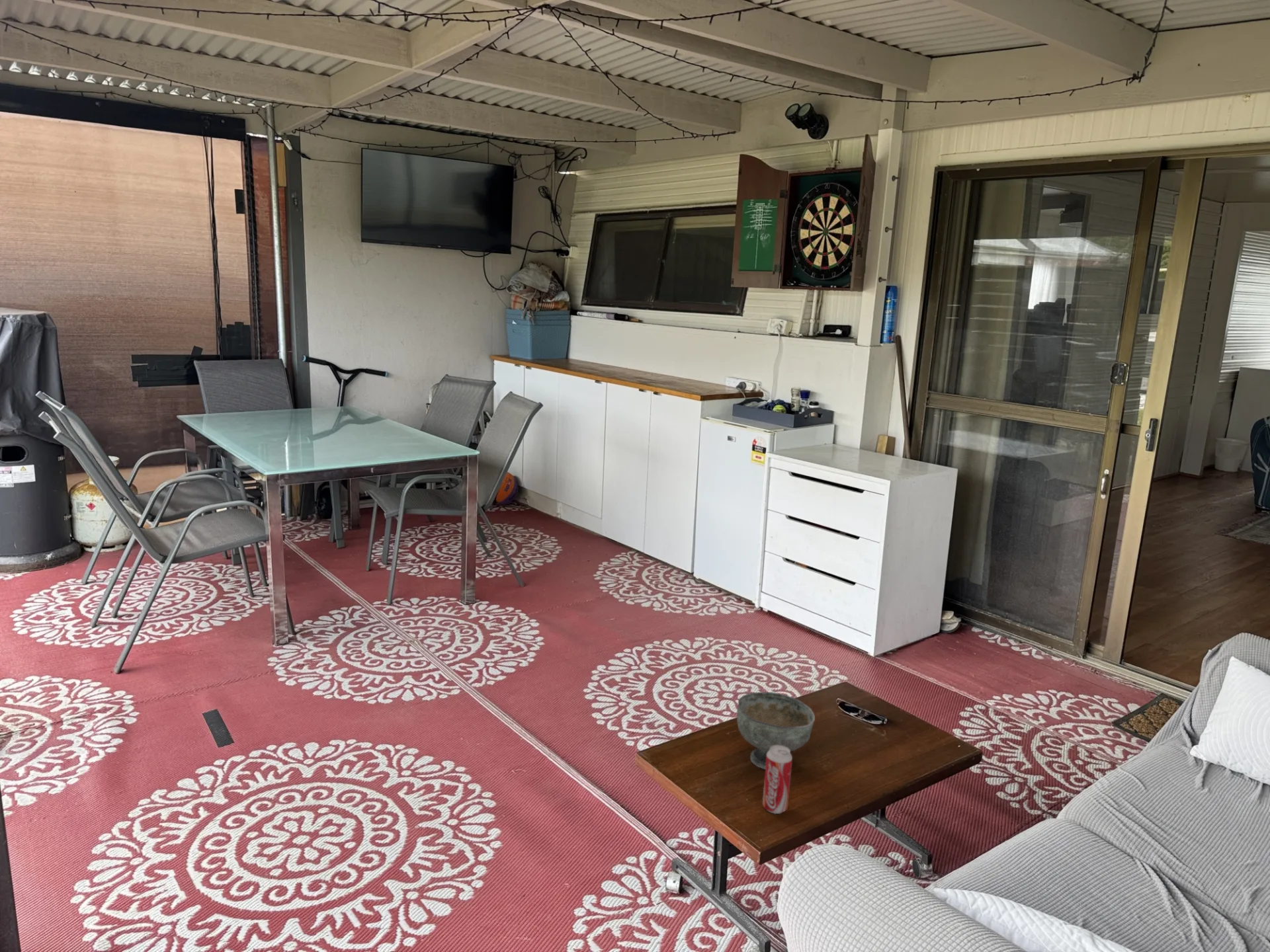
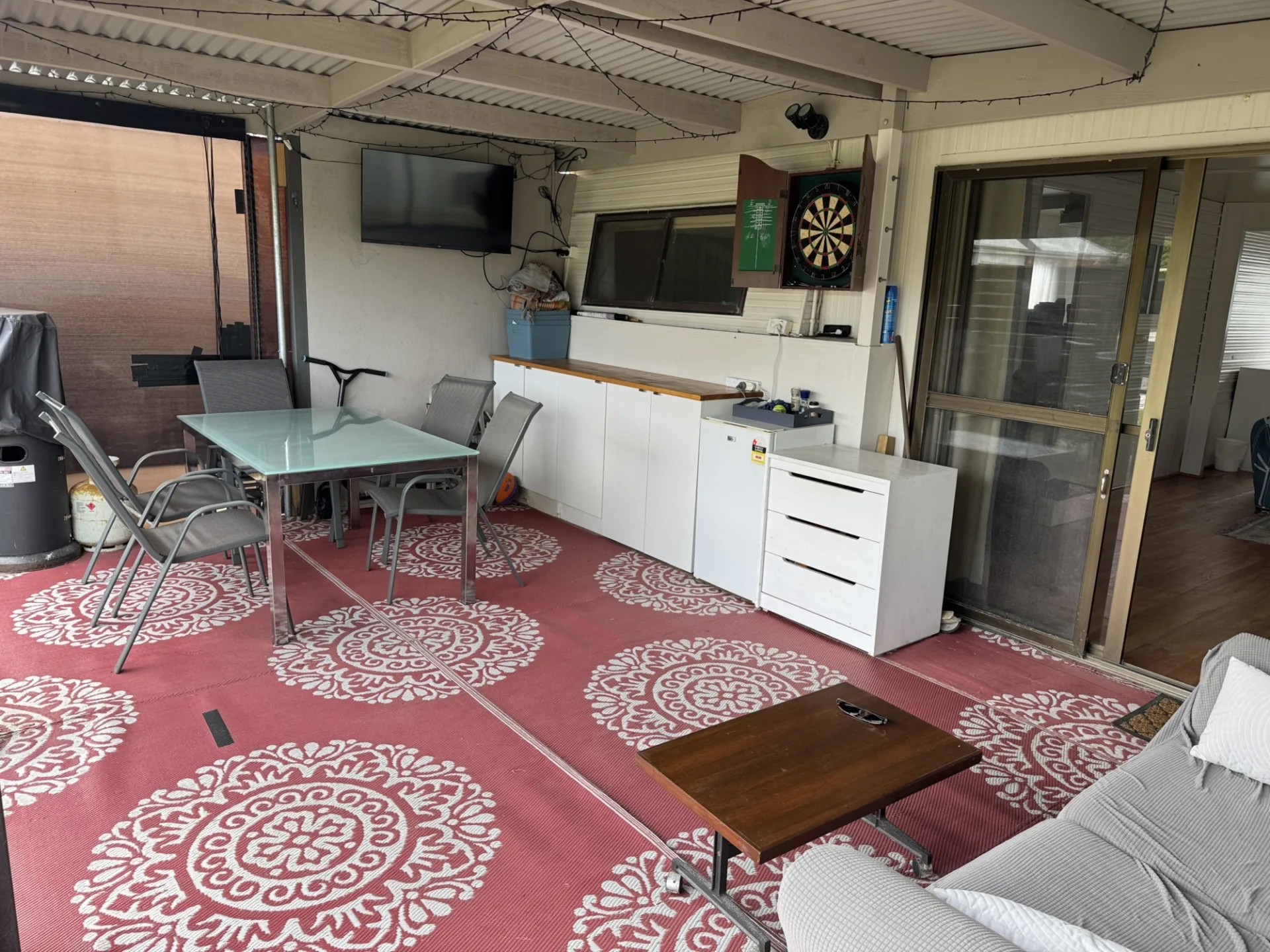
- bowl (773, 733)
- beverage can (777, 779)
